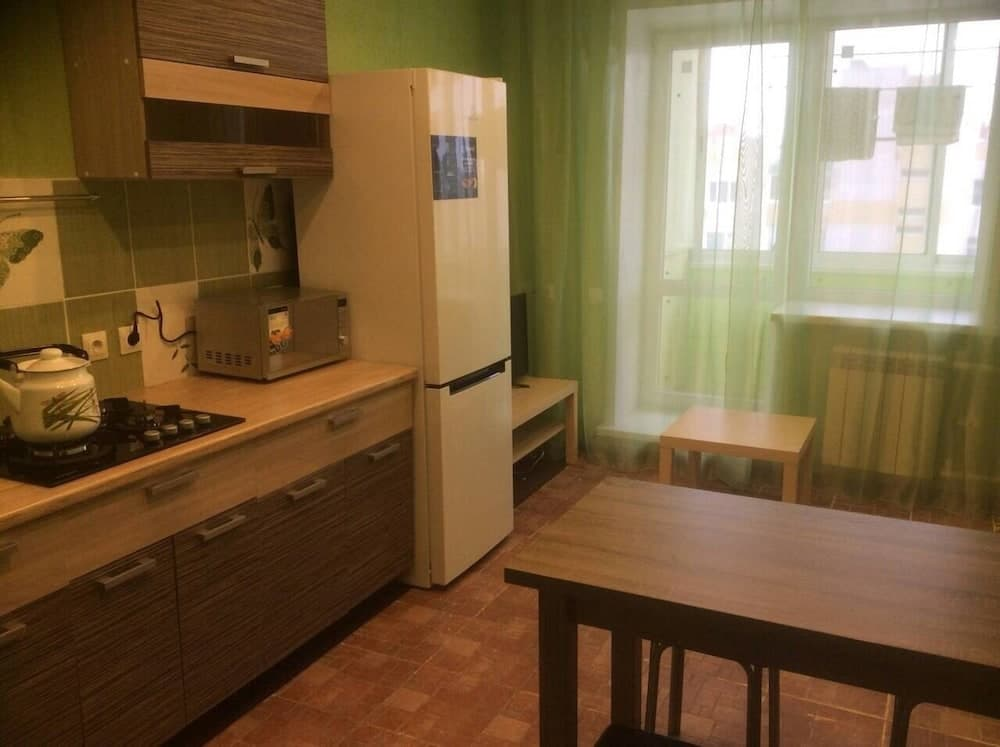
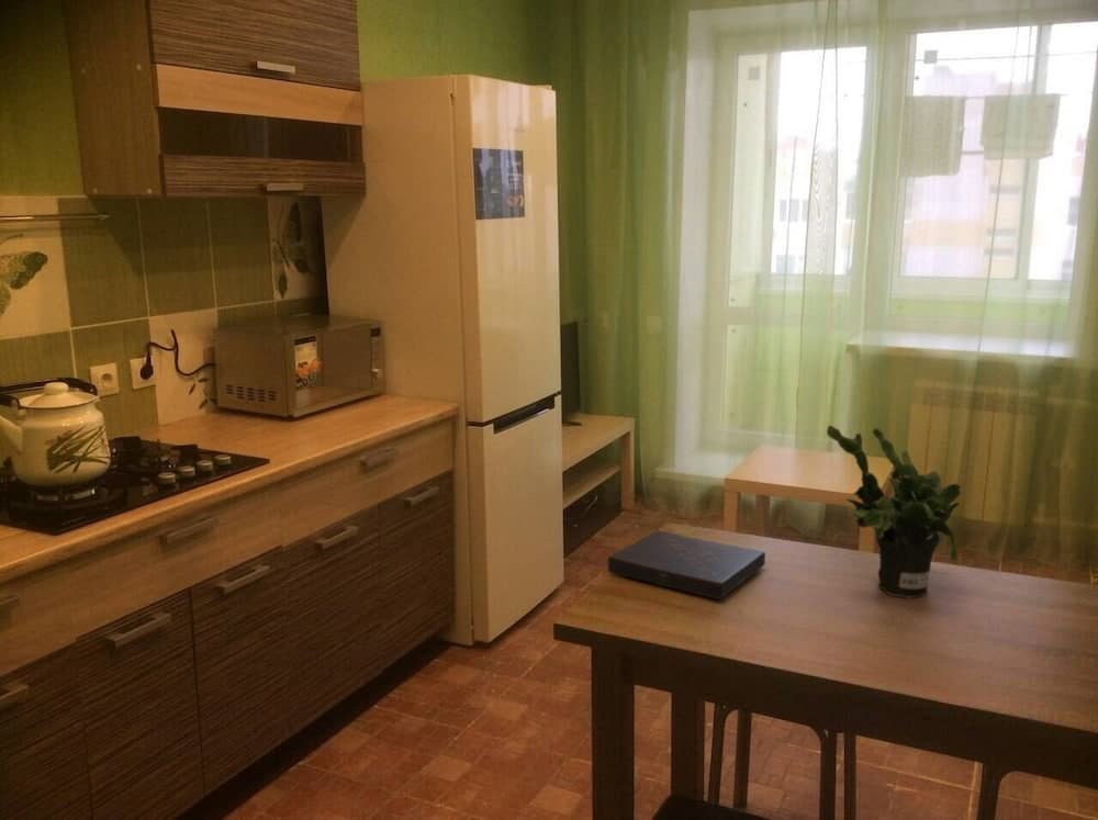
+ book (686, 561)
+ potted plant (887, 515)
